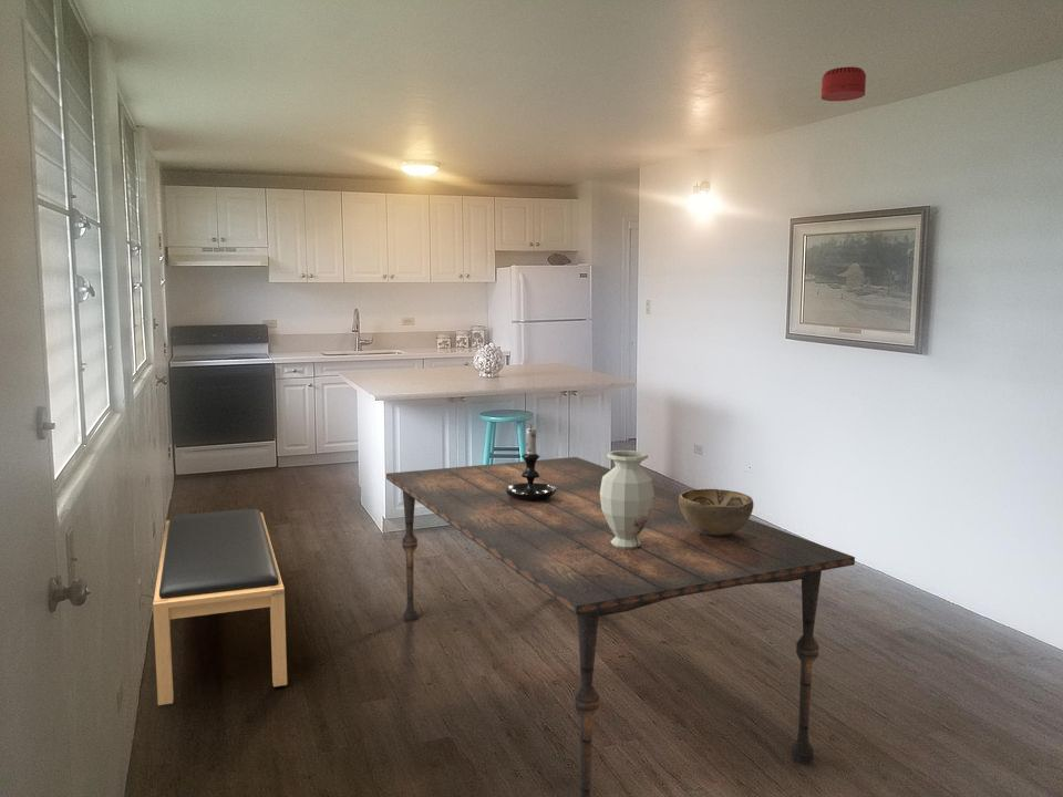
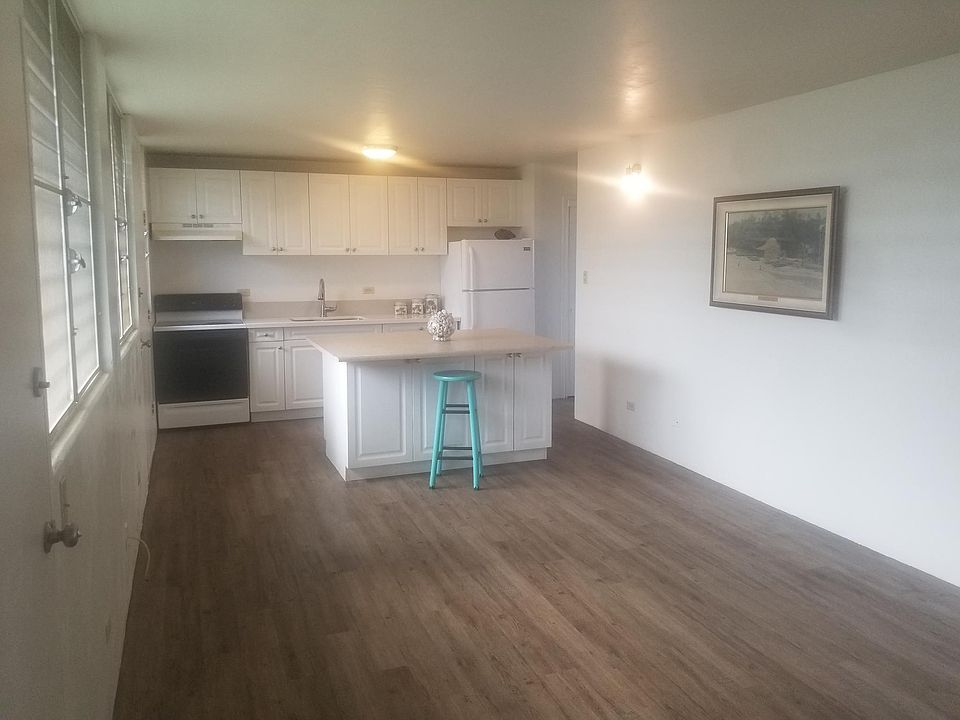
- bench (218, 587)
- smoke detector (843, 83)
- dining table (575, 592)
- vase (627, 498)
- decorative bowl (714, 514)
- candle holder (530, 459)
